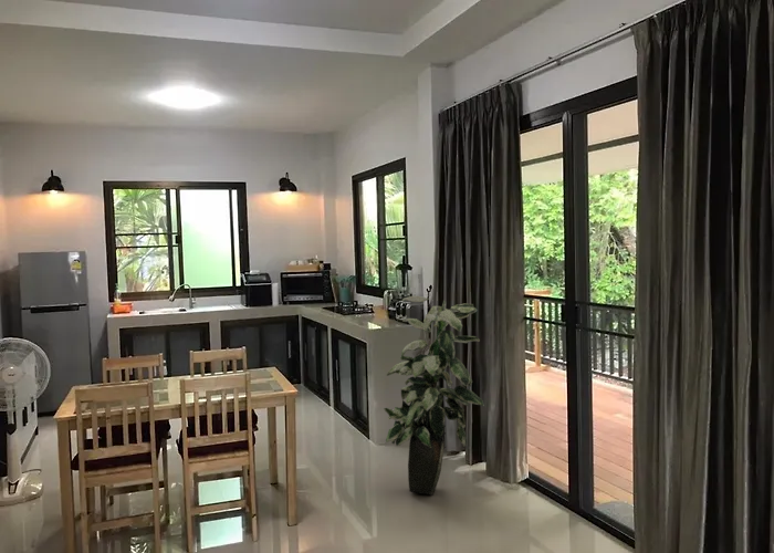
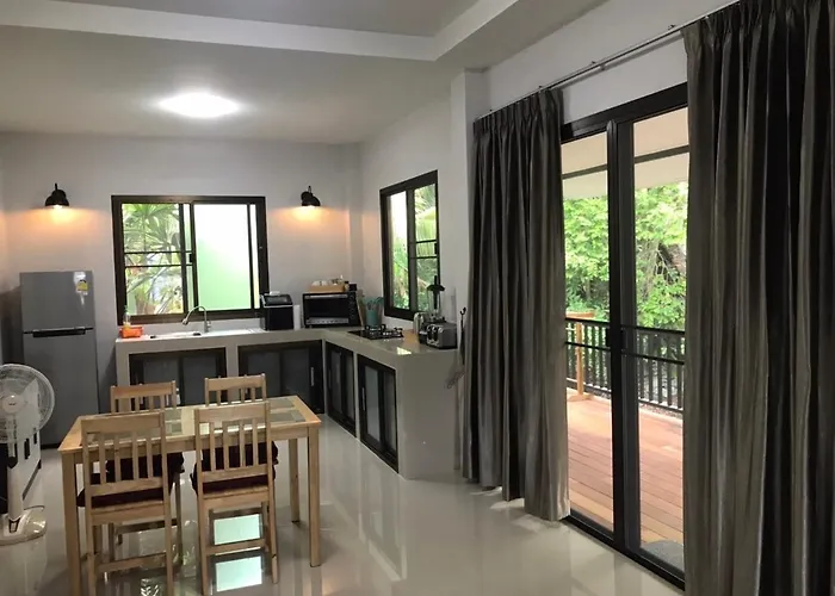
- indoor plant (429, 393)
